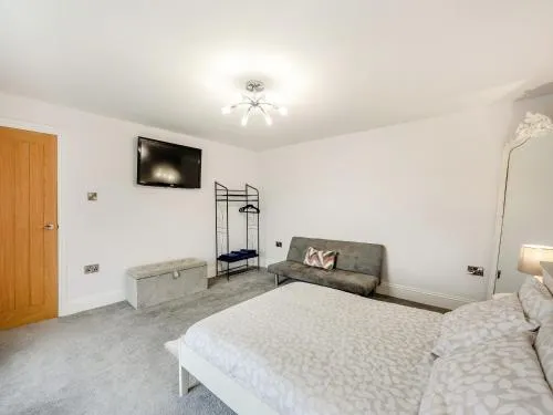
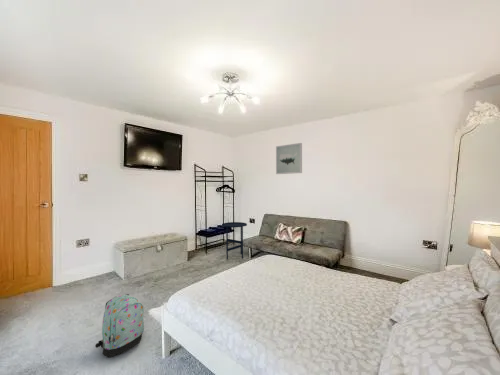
+ wall art (288, 159)
+ backpack (124, 321)
+ side table (234, 240)
